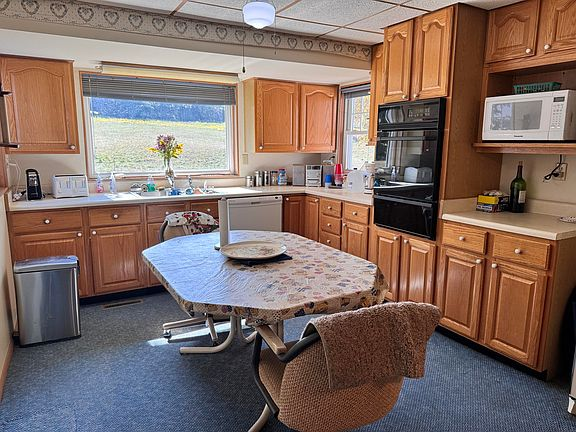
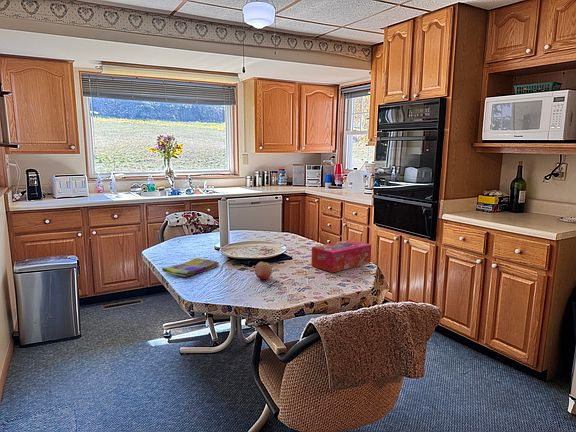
+ fruit (263, 270)
+ tissue box (341, 255)
+ dish towel (191, 266)
